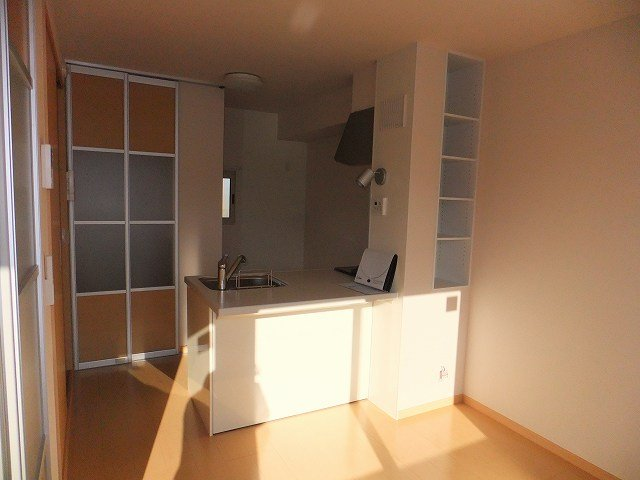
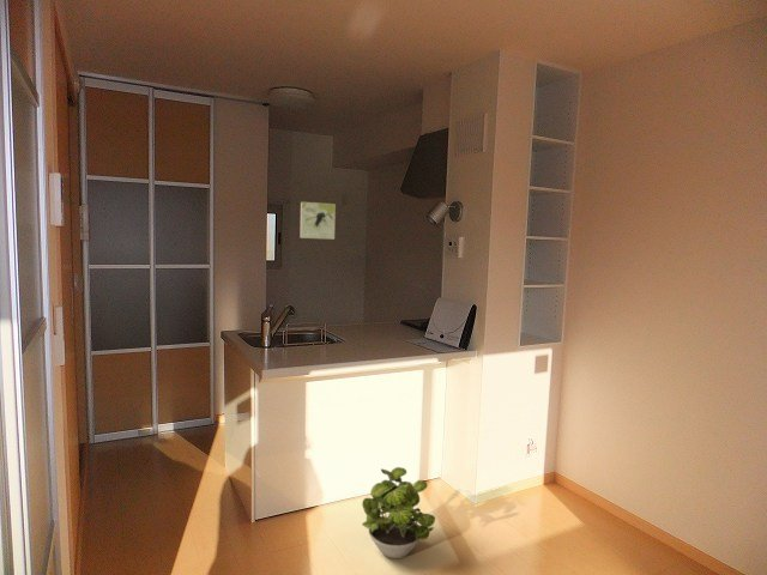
+ potted plant (395, 513)
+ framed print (318, 220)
